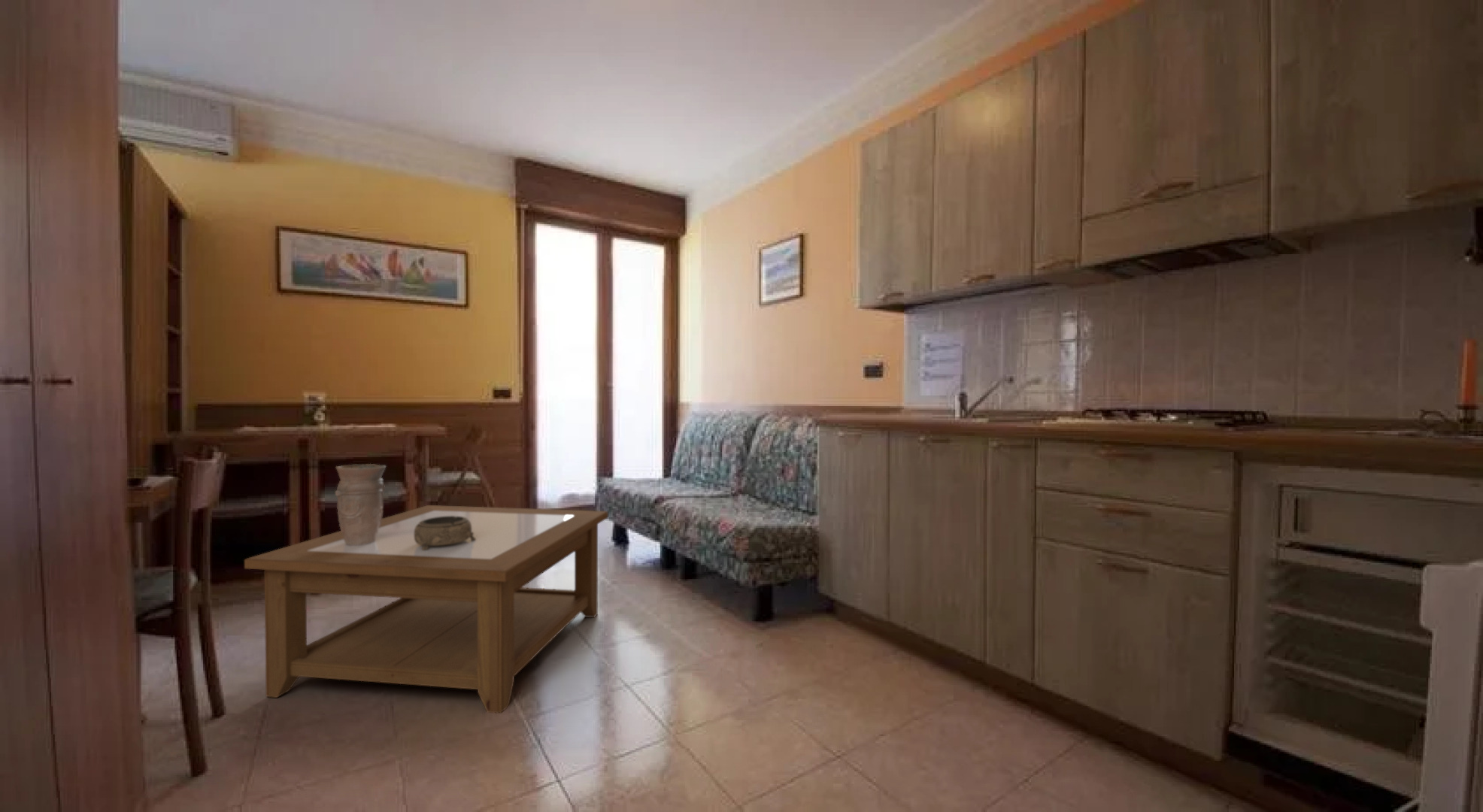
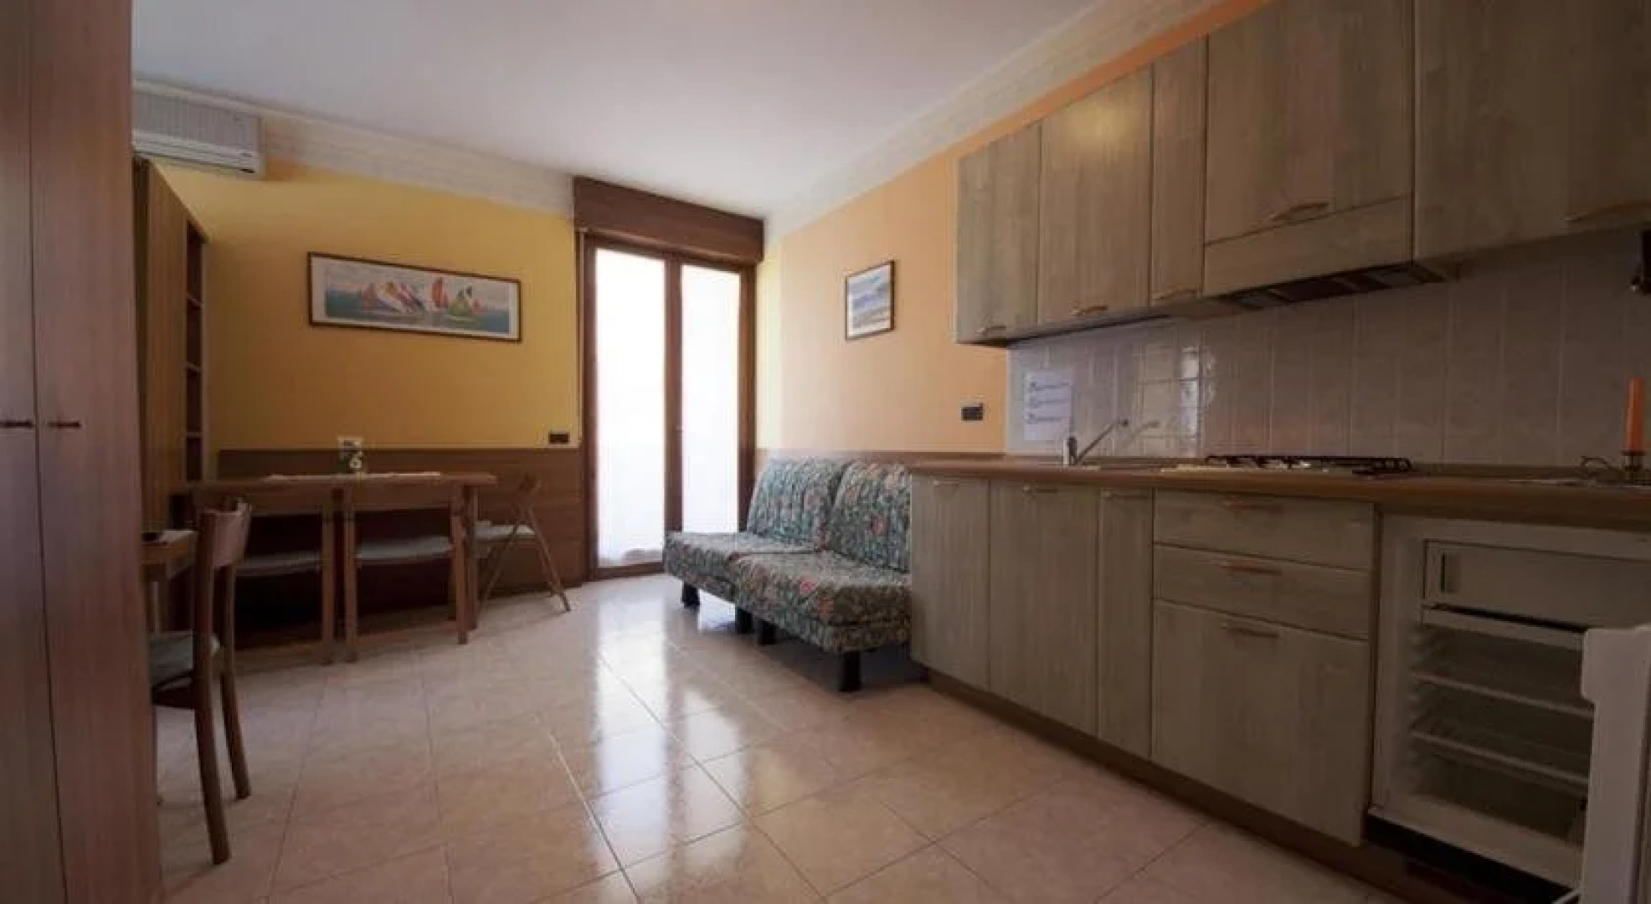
- coffee table (458, 589)
- vase (361, 503)
- decorative bowl (445, 530)
